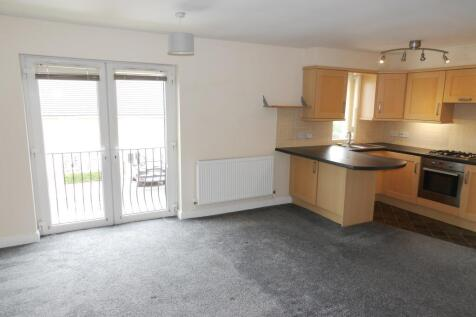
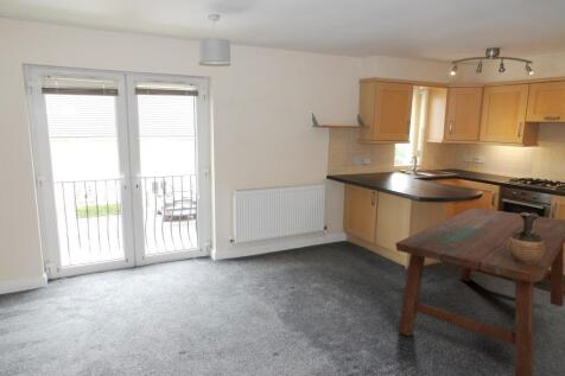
+ dining table (491, 272)
+ ceramic jug (526, 237)
